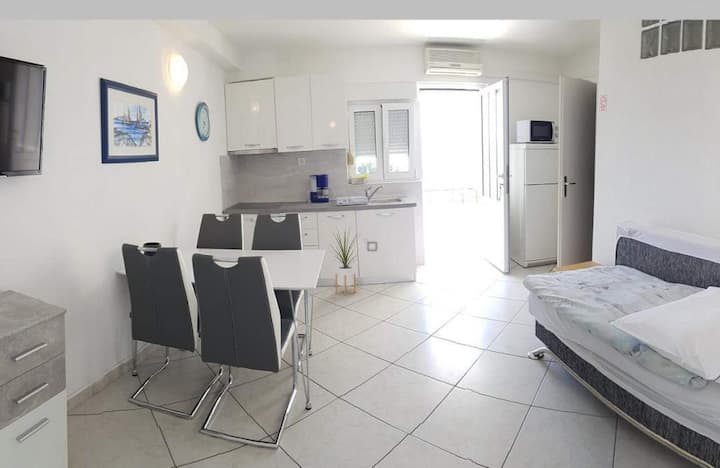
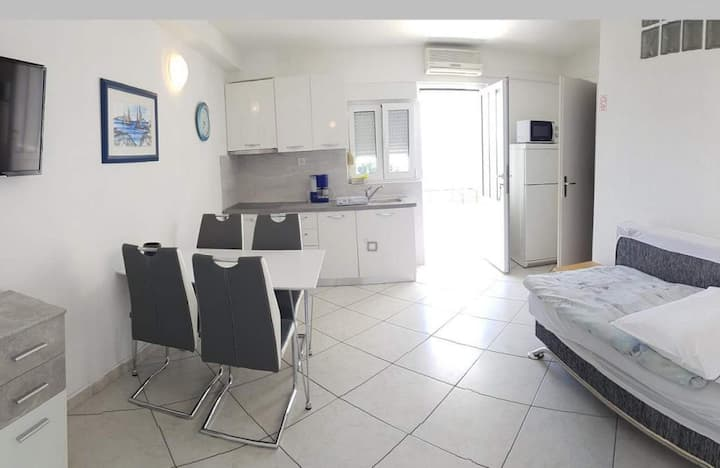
- house plant (345, 259)
